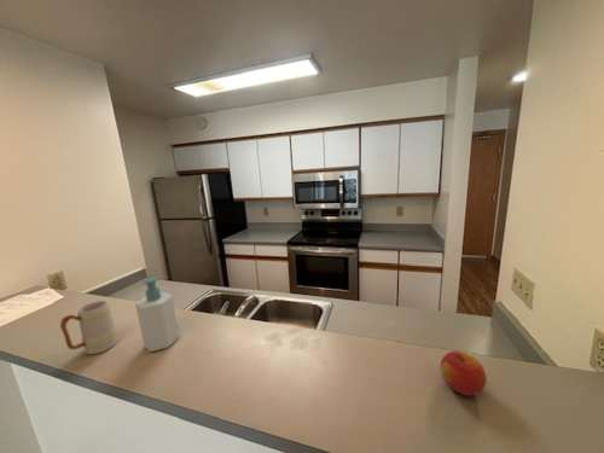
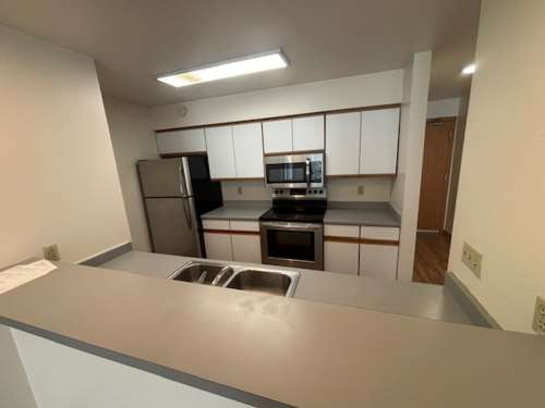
- soap bottle (156, 310)
- mug (89, 329)
- apple (461, 372)
